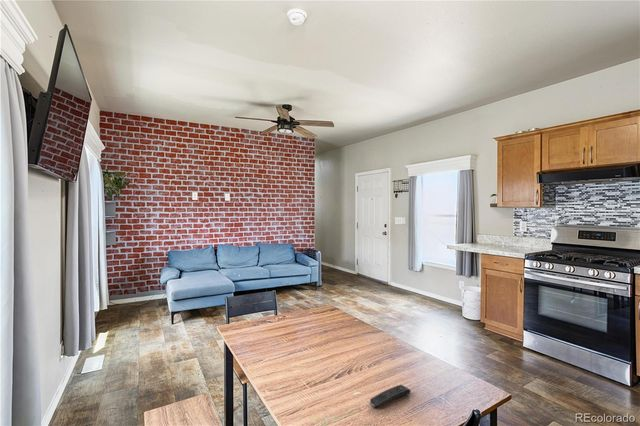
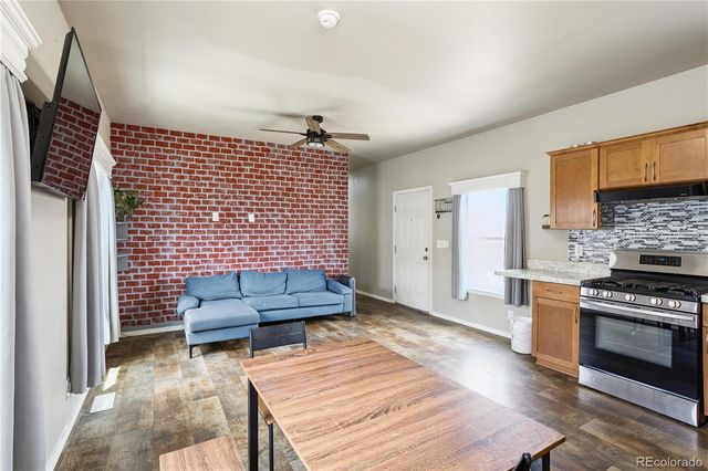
- remote control (389, 395)
